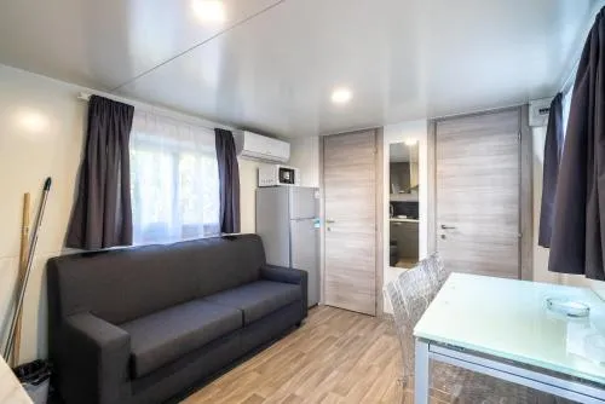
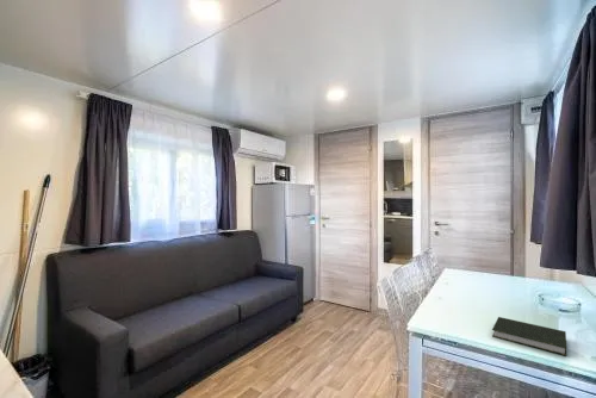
+ book (528, 334)
